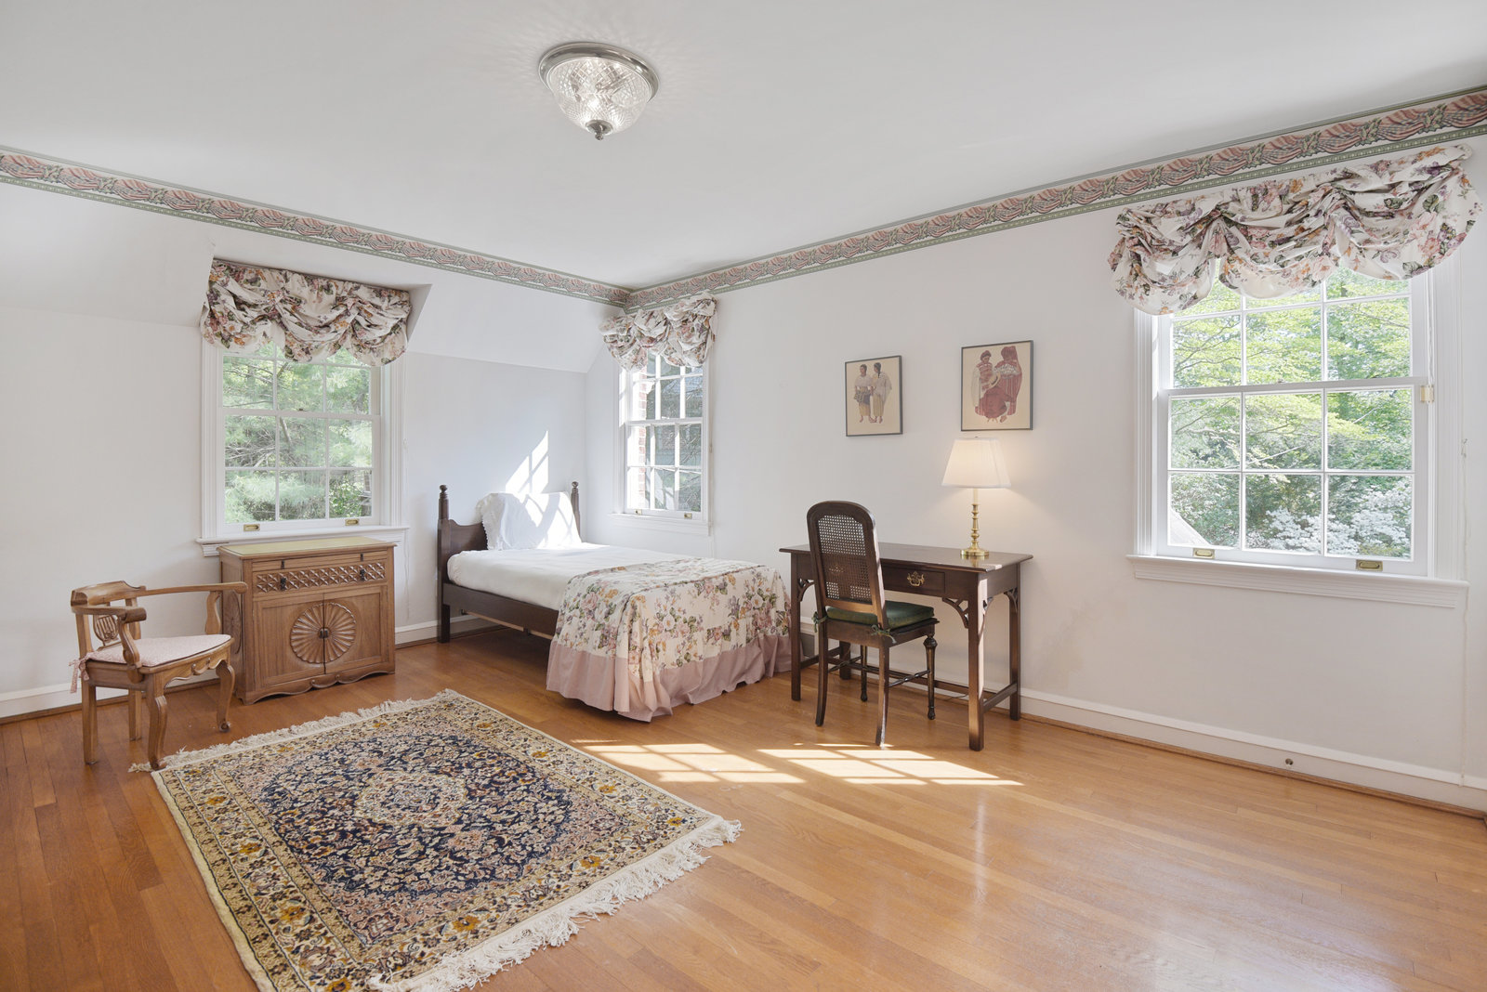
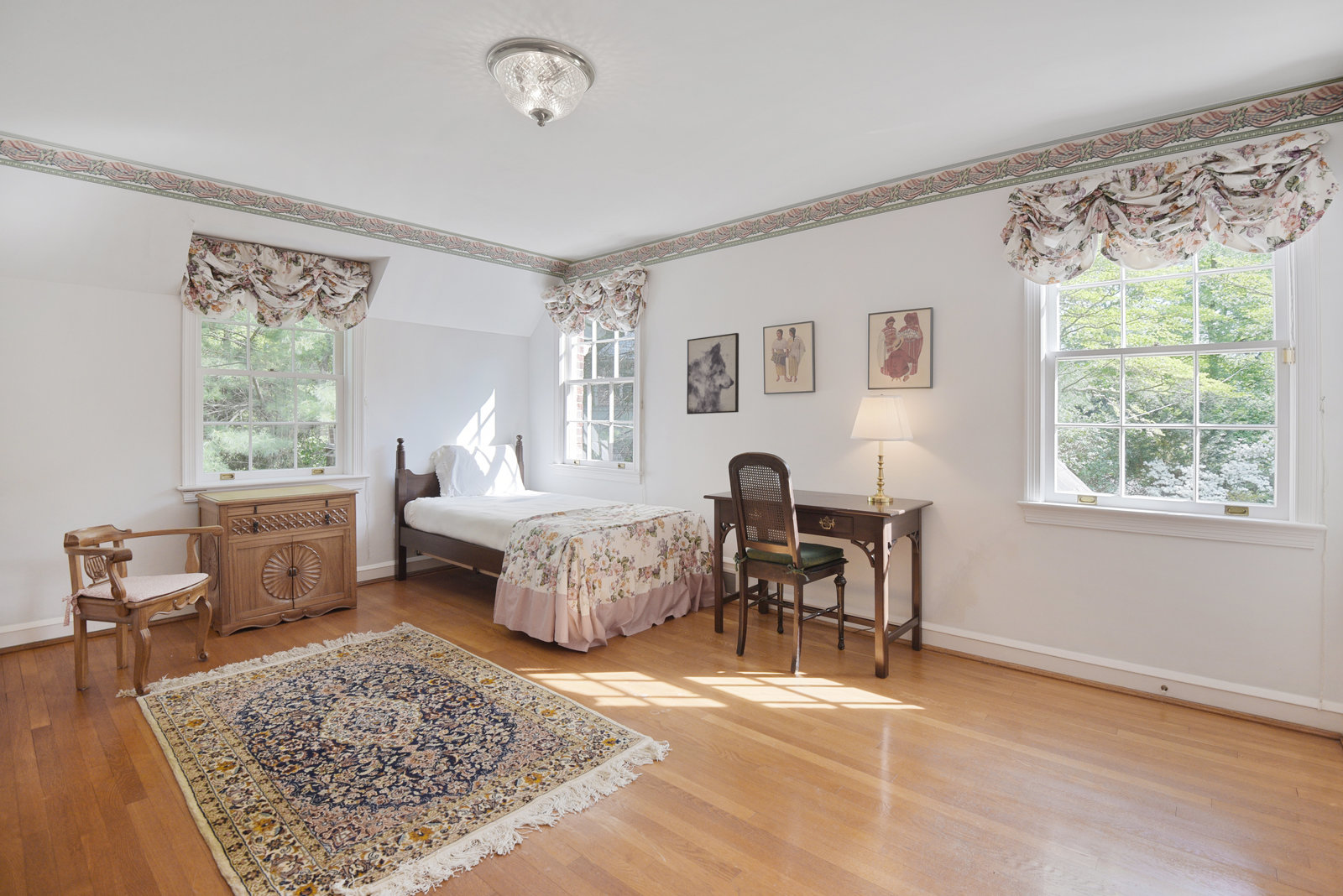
+ wall art (712, 374)
